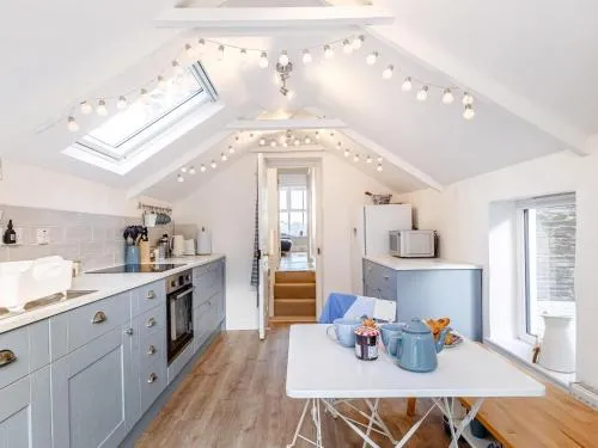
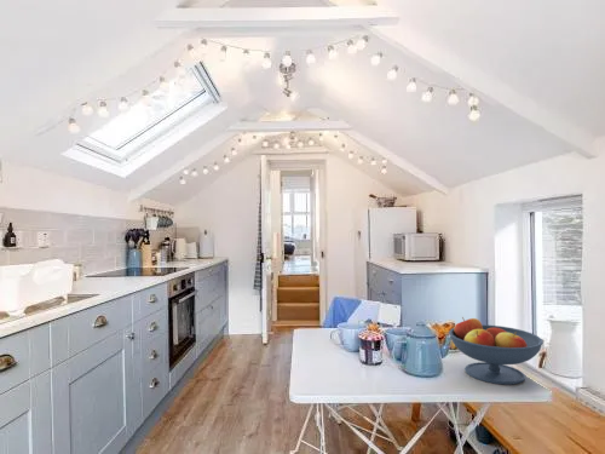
+ fruit bowl (494, 347)
